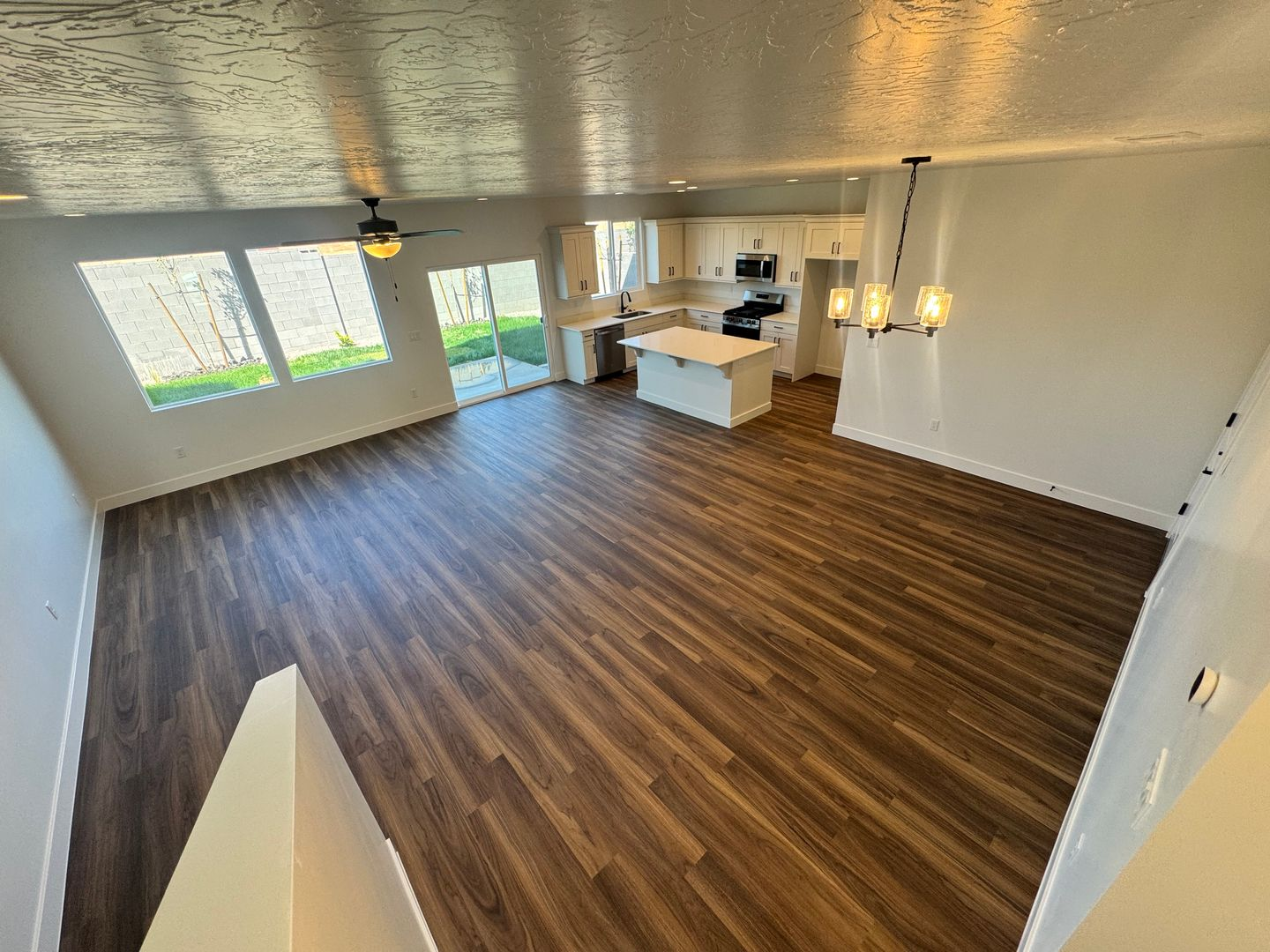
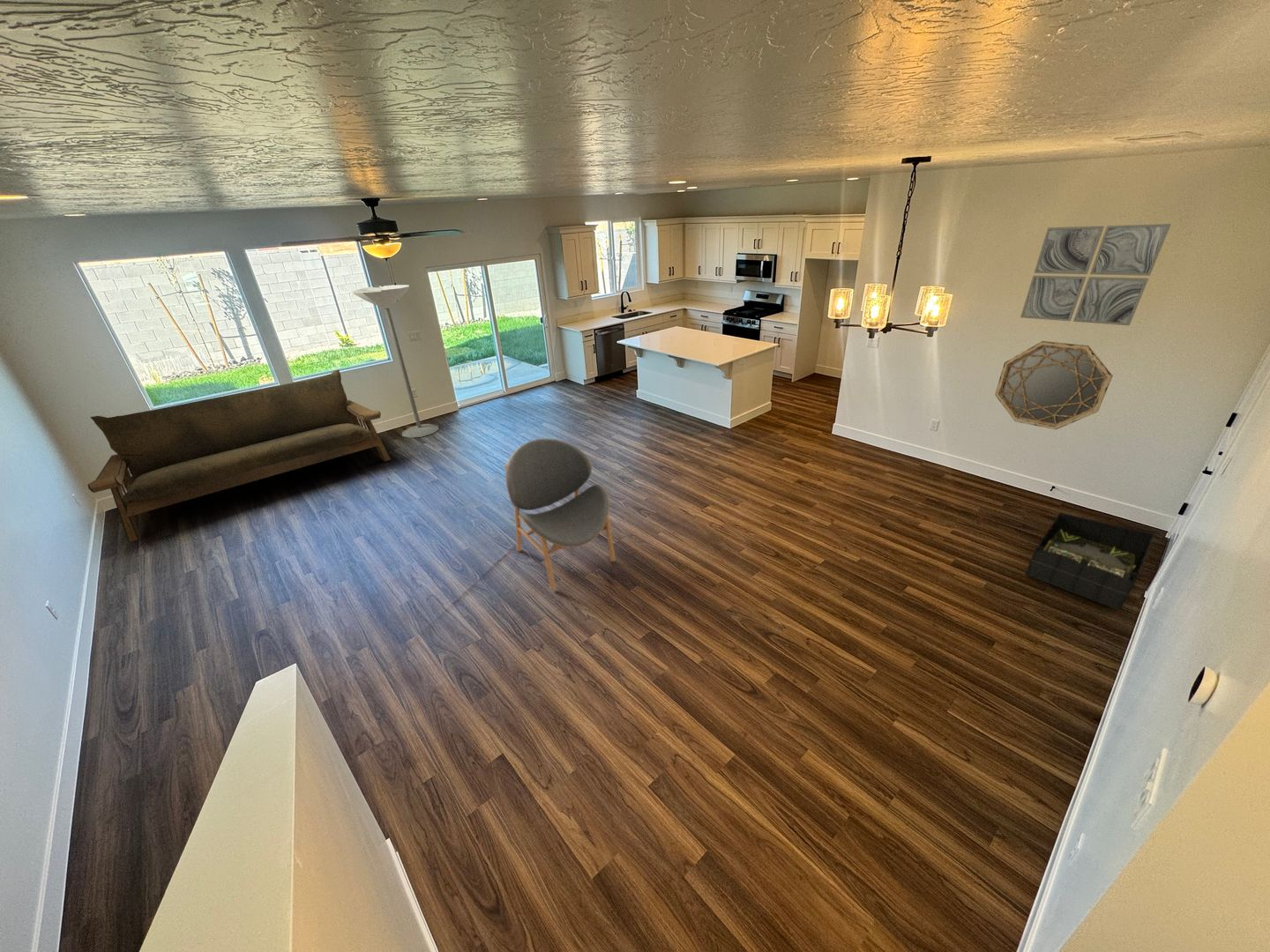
+ storage bin (1088, 555)
+ chair (560, 508)
+ wall art (1087, 273)
+ home mirror (1049, 385)
+ sofa (253, 441)
+ floor lamp (402, 364)
